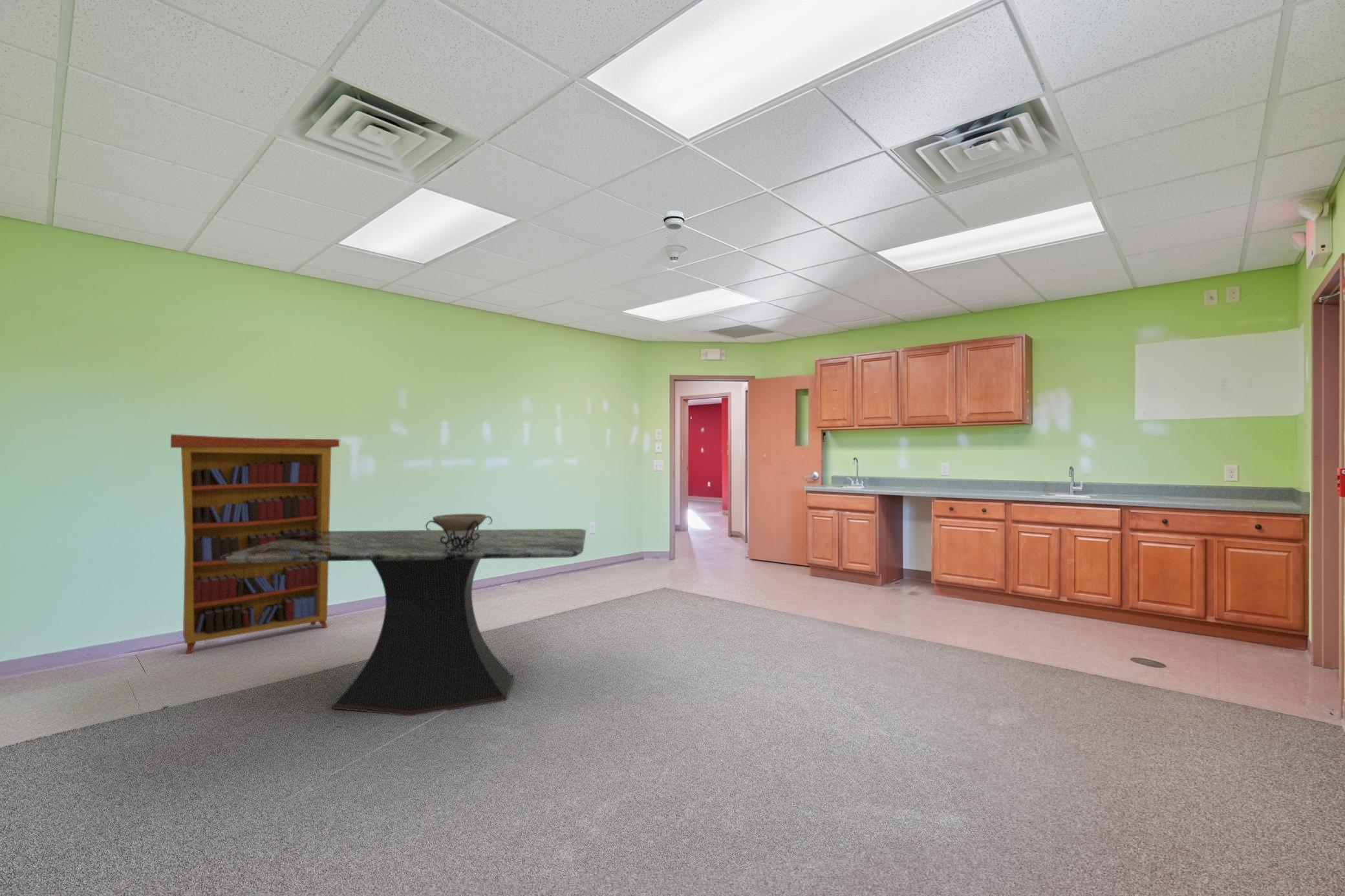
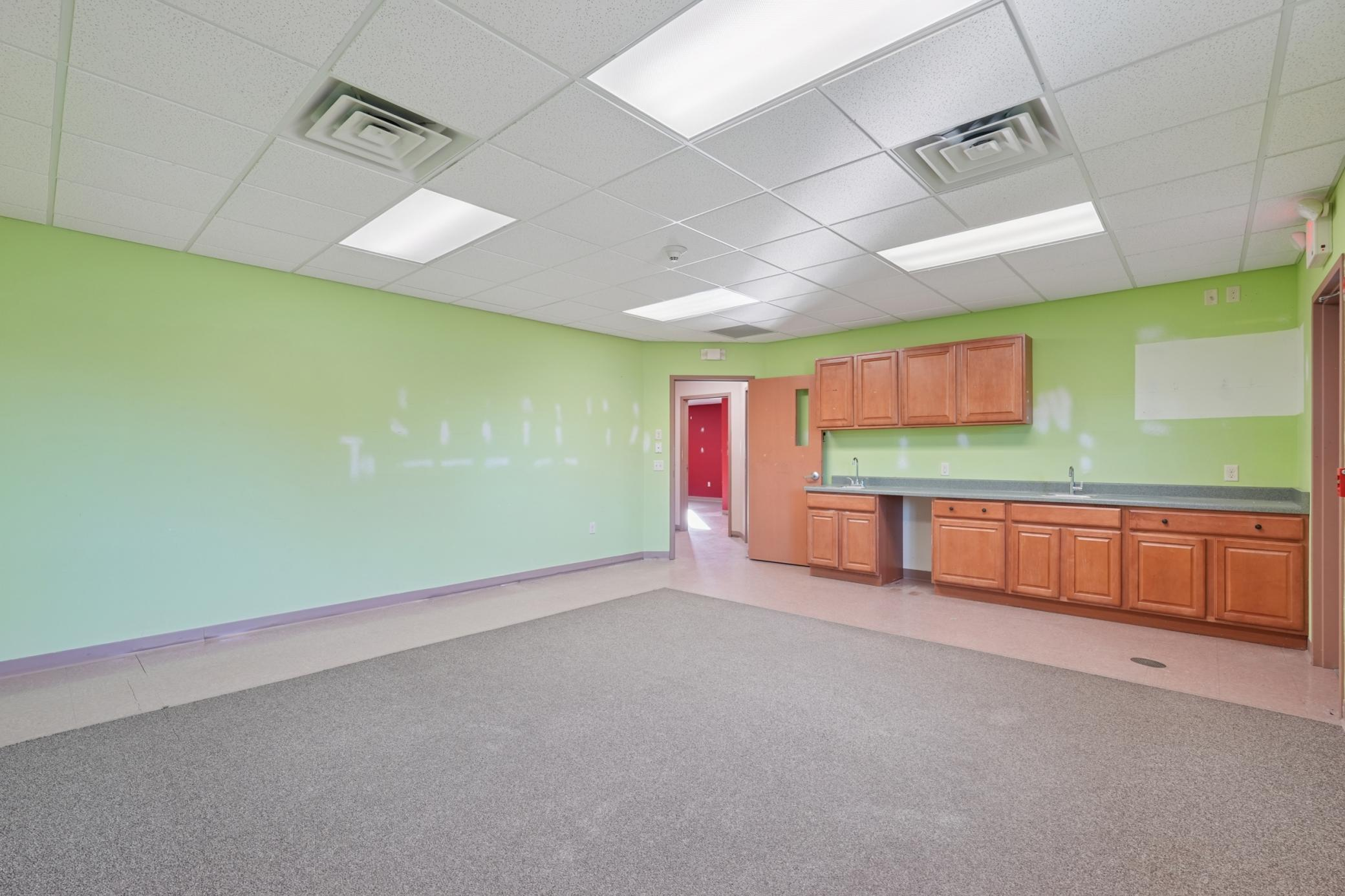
- smoke detector (674, 220)
- bookcase (257, 537)
- decorative bowl (460, 531)
- dining table (431, 616)
